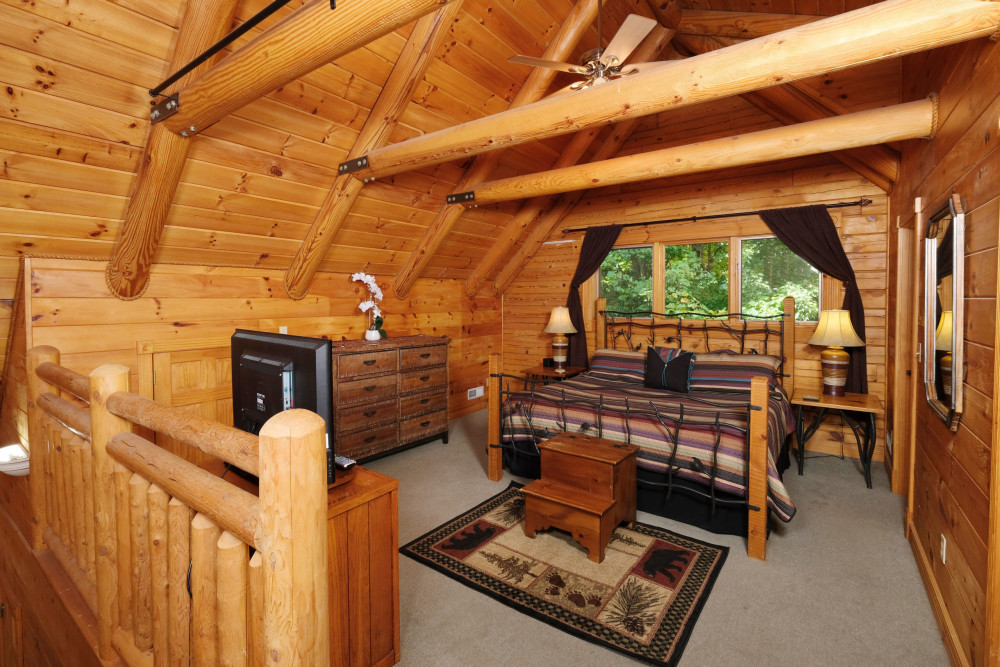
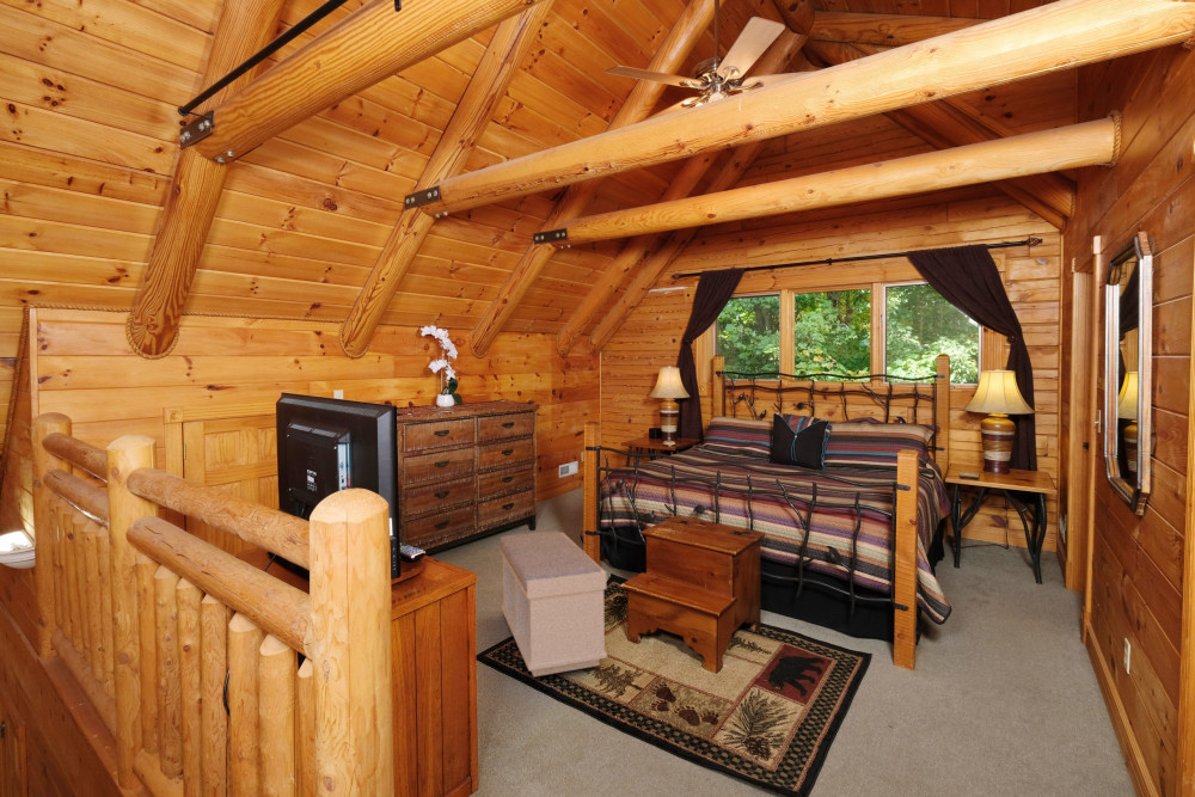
+ bench (546, 594)
